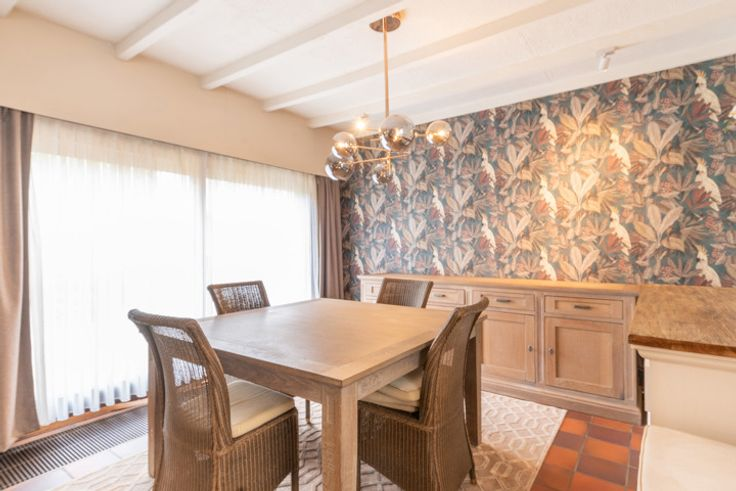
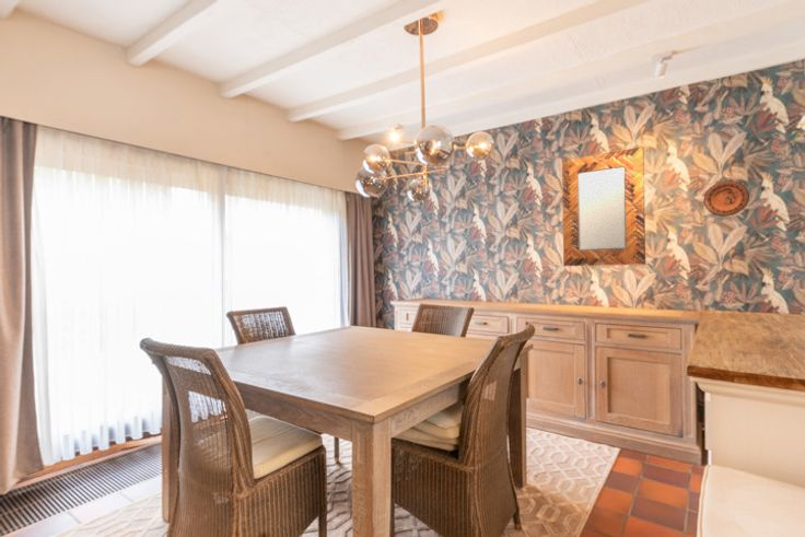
+ home mirror (602, 210)
+ decorative plate (725, 198)
